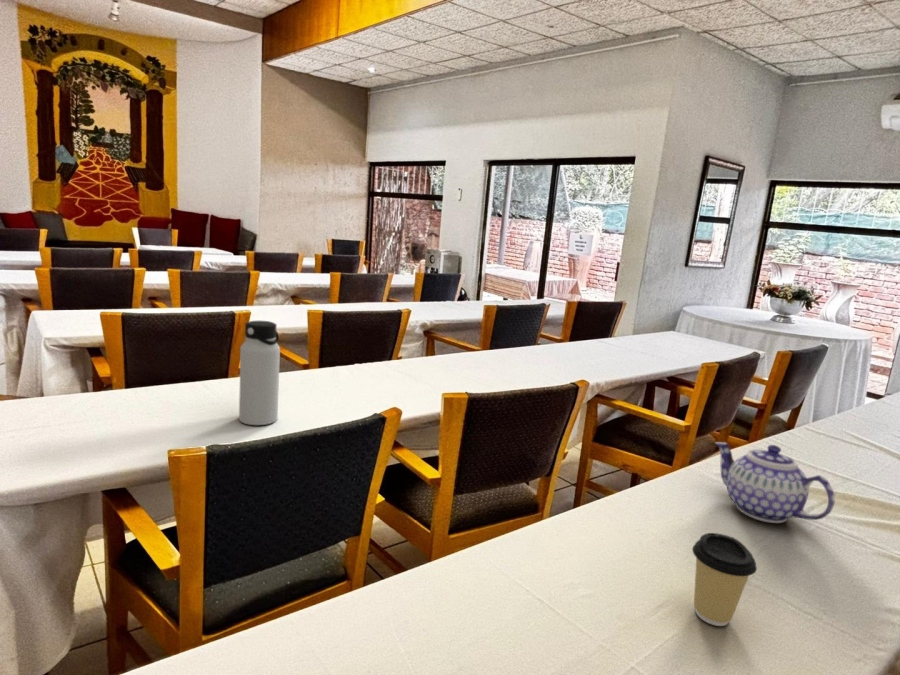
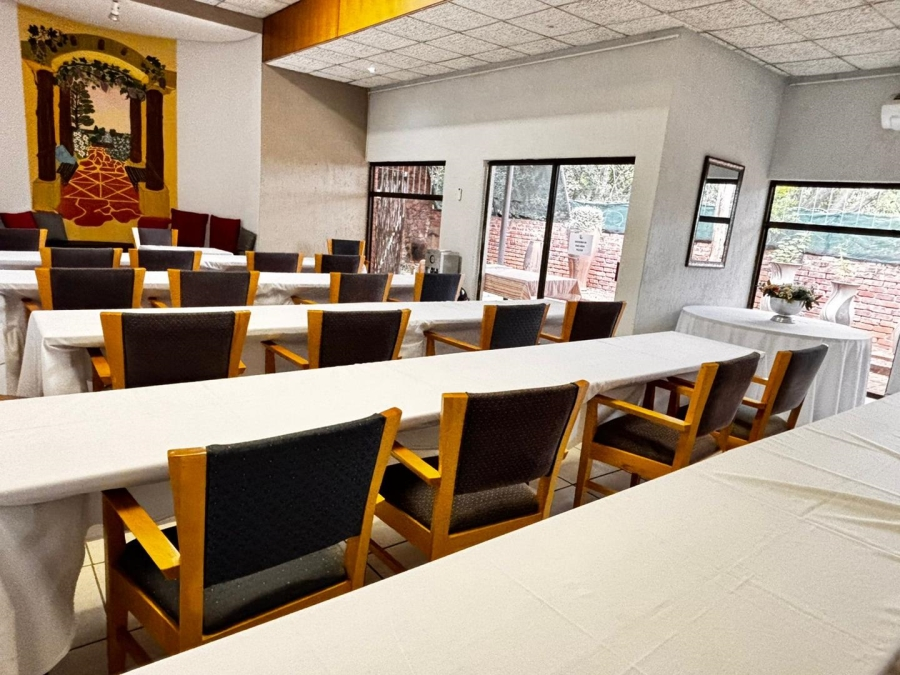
- coffee cup (718, 581)
- teapot (767, 478)
- water bottle (259, 371)
